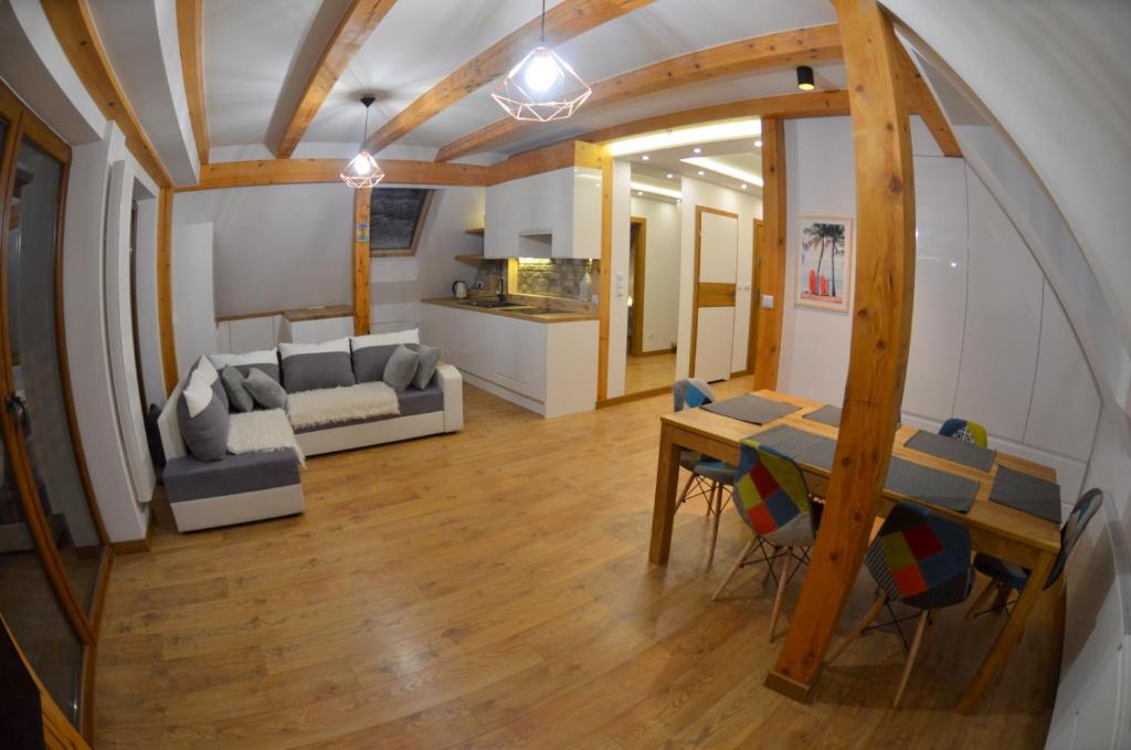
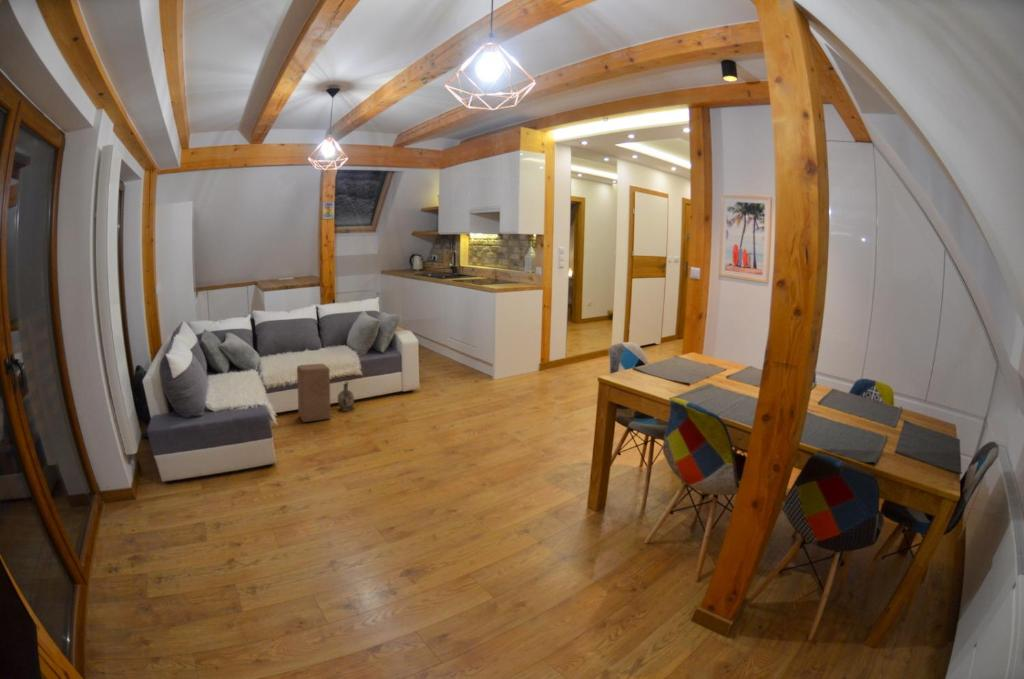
+ ceramic jug (345, 395)
+ wooden block (313, 392)
